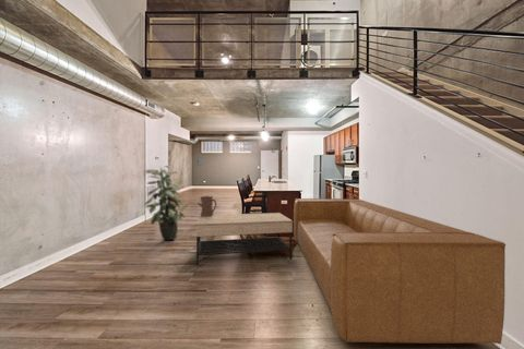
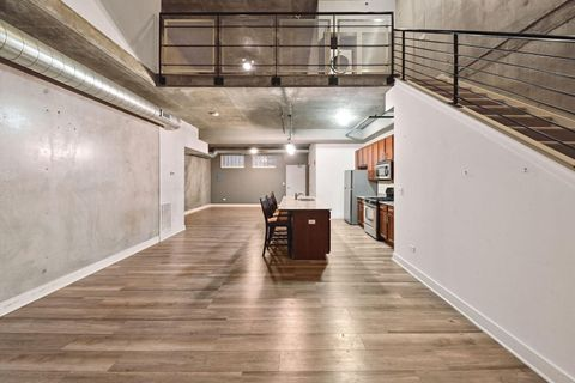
- indoor plant (165, 203)
- coffee table (242, 233)
- sofa (354, 241)
- ceramic pot (206, 205)
